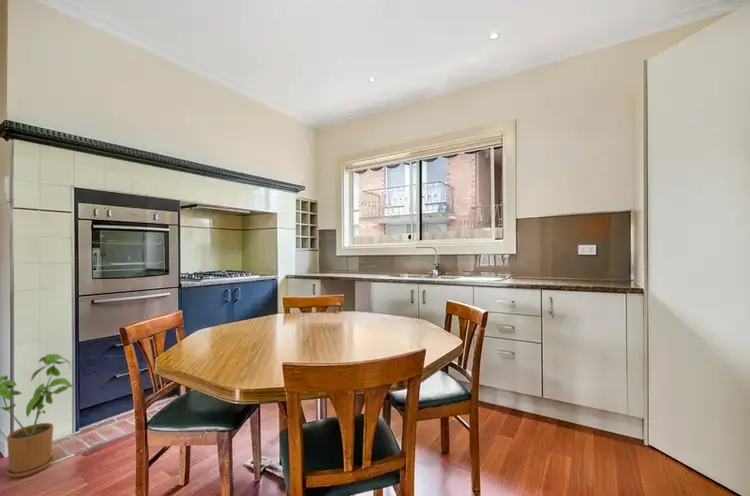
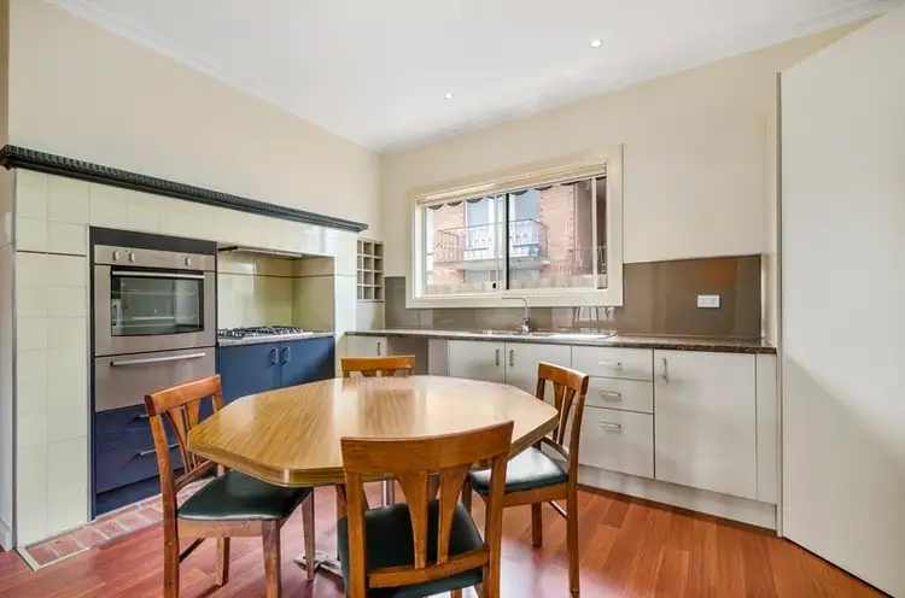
- house plant (37, 412)
